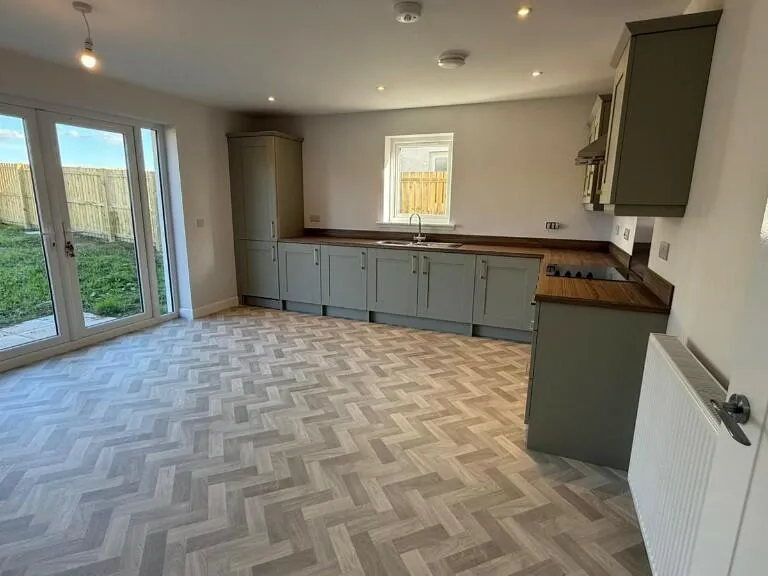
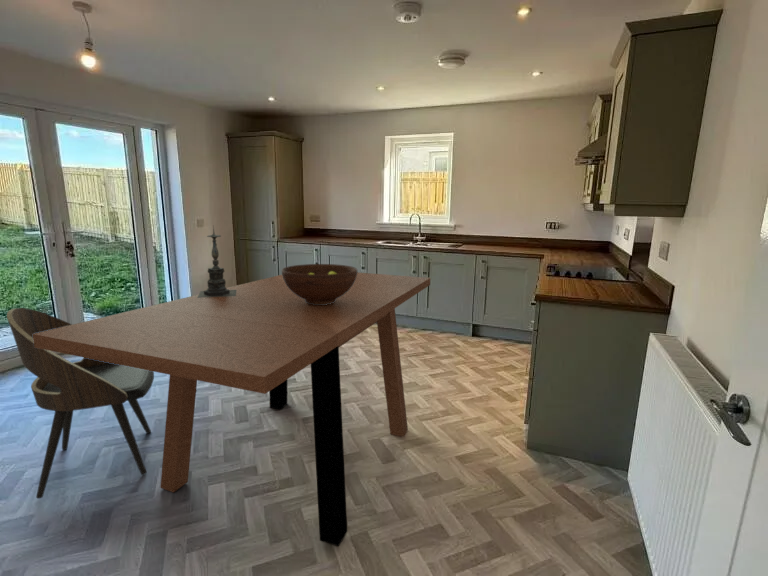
+ fruit bowl (320, 285)
+ dining chair (92, 386)
+ dining table (294, 374)
+ candle holder (215, 259)
